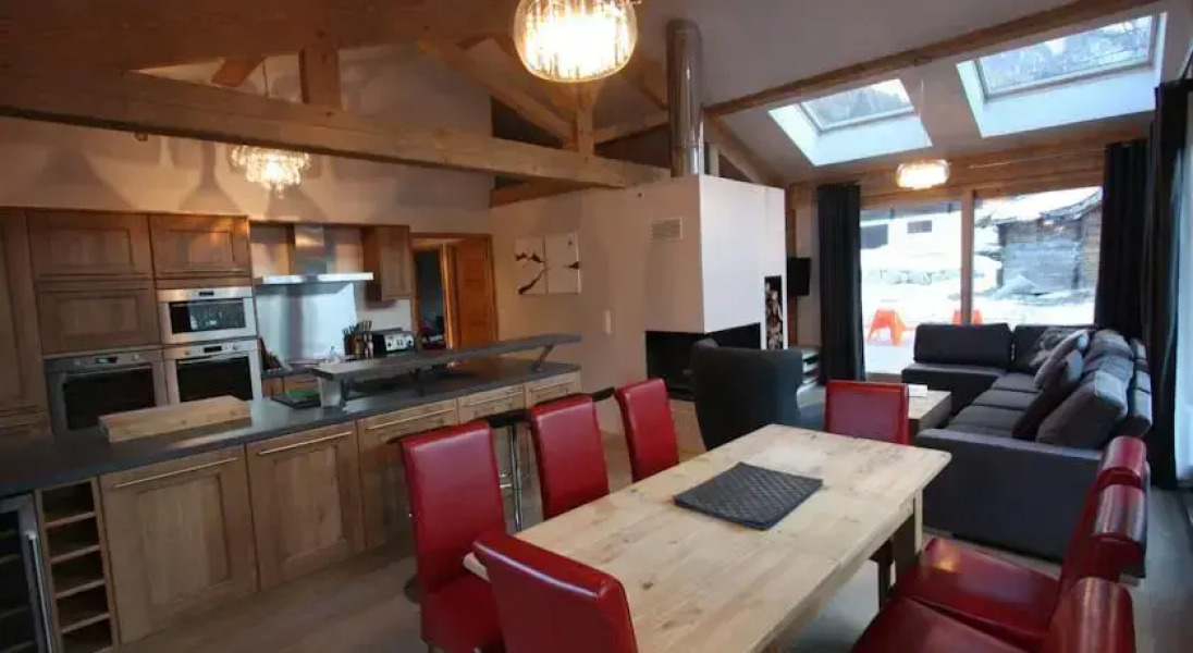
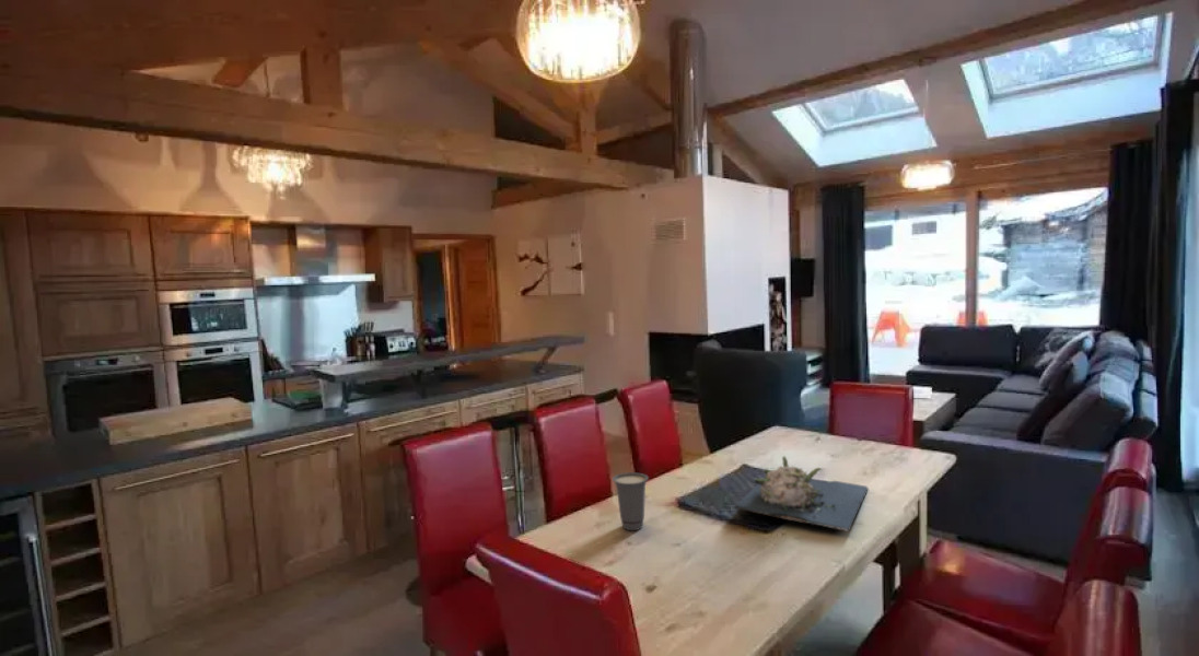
+ cup (631, 502)
+ flower arrangement (803, 478)
